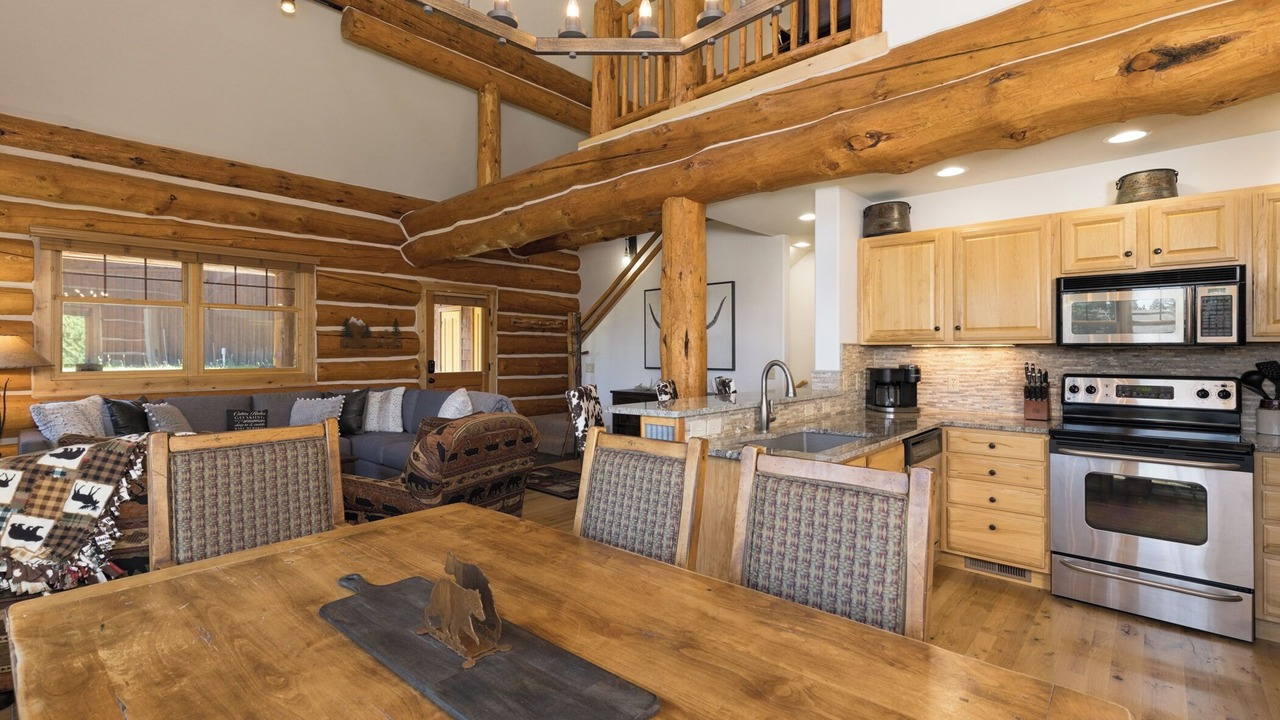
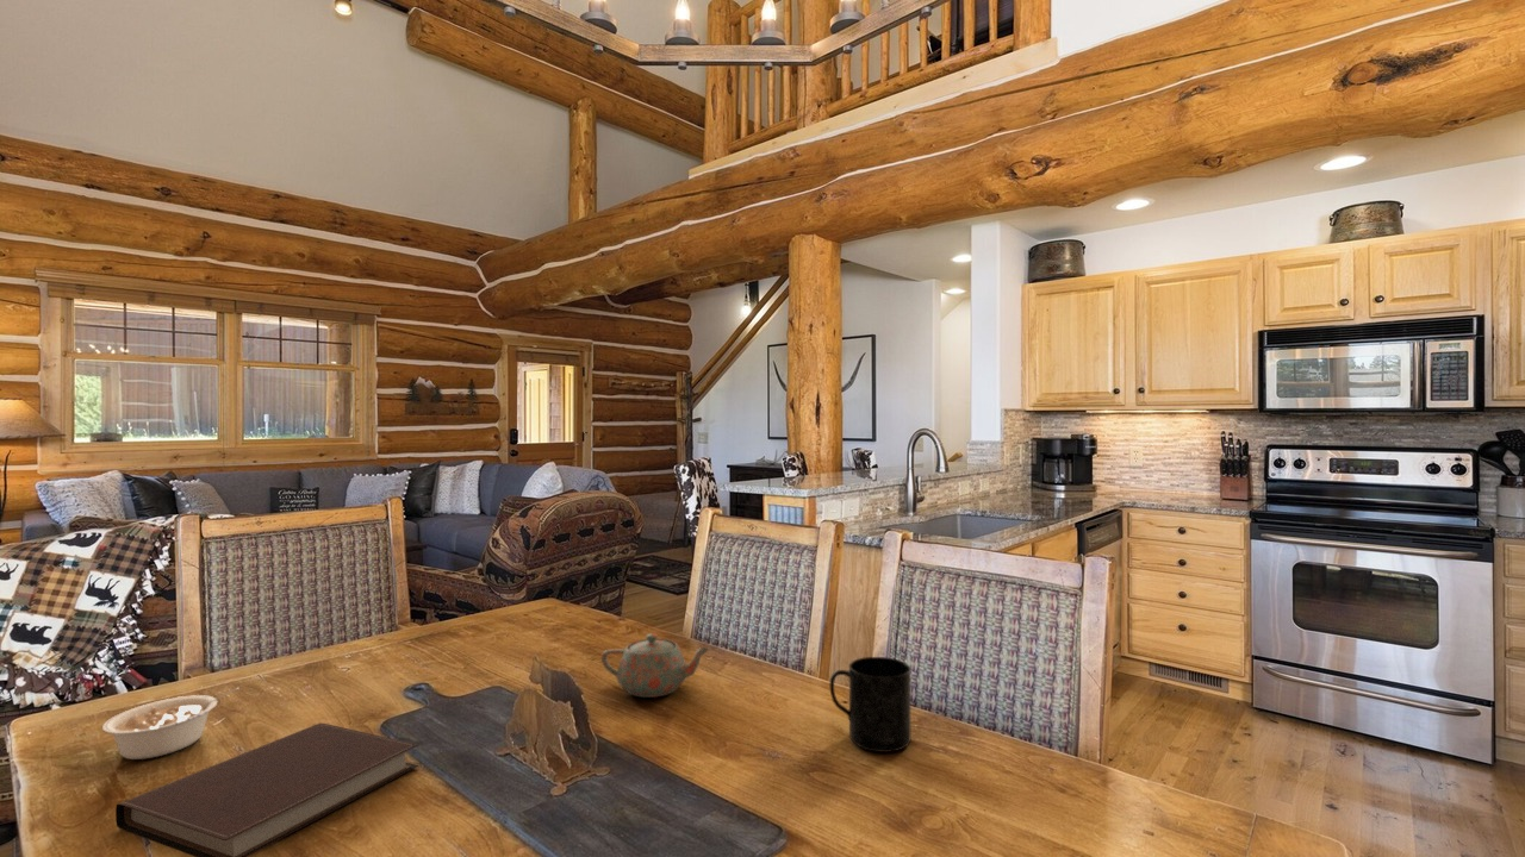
+ mug (870, 702)
+ legume (166, 724)
+ notebook (279, 782)
+ teapot (655, 662)
